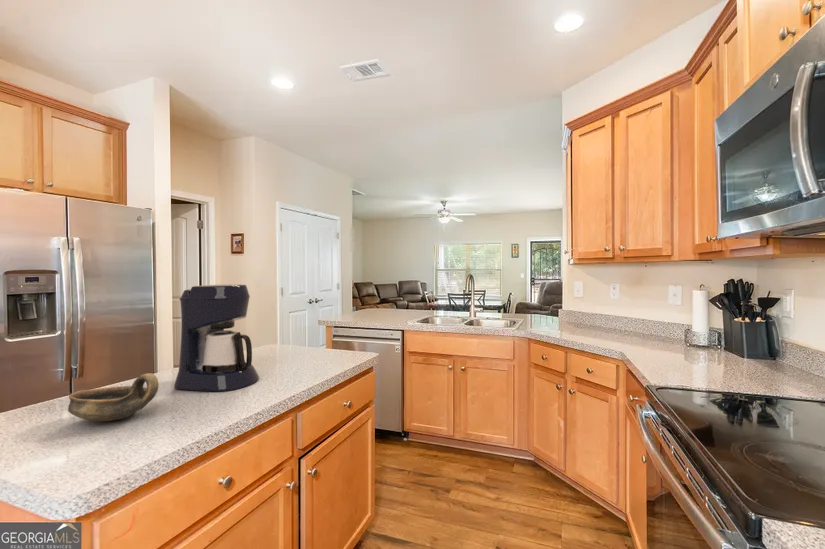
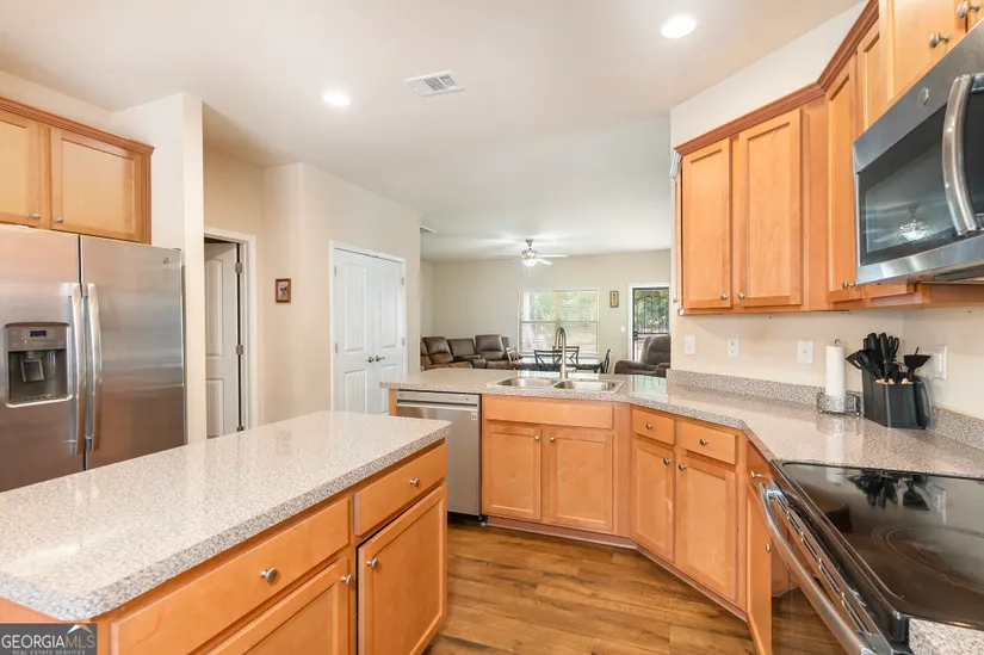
- oil lamp (117, 396)
- coffee maker (218, 333)
